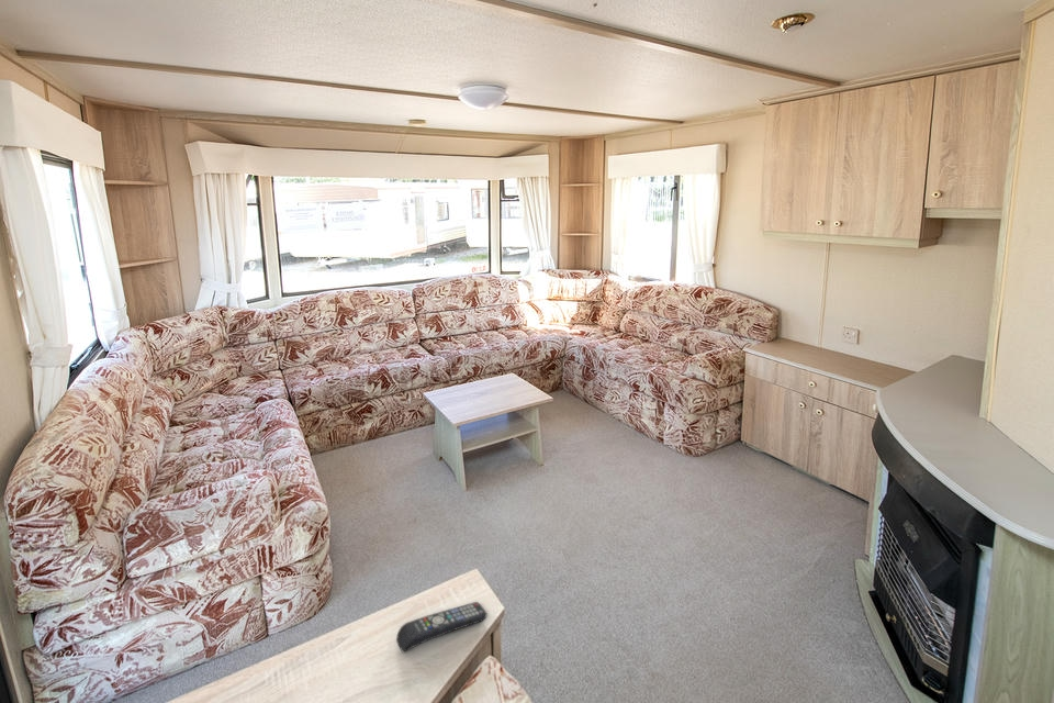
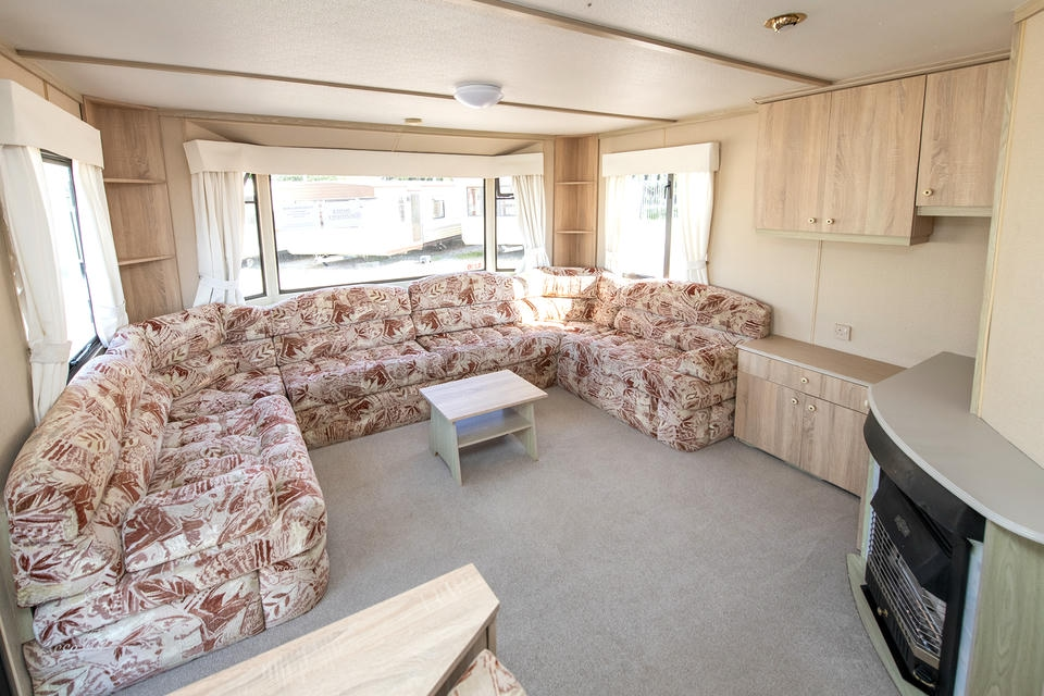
- remote control (442, 623)
